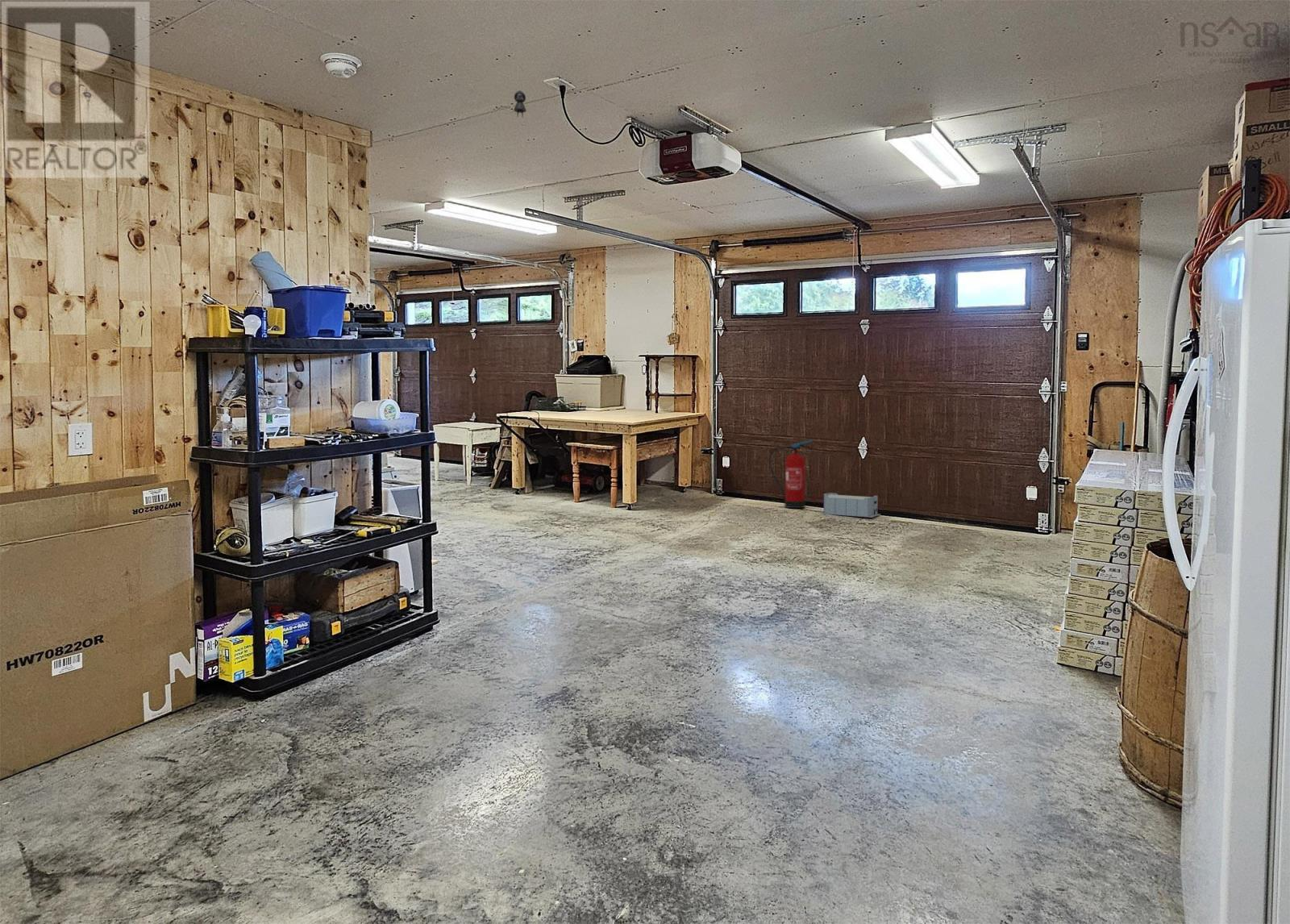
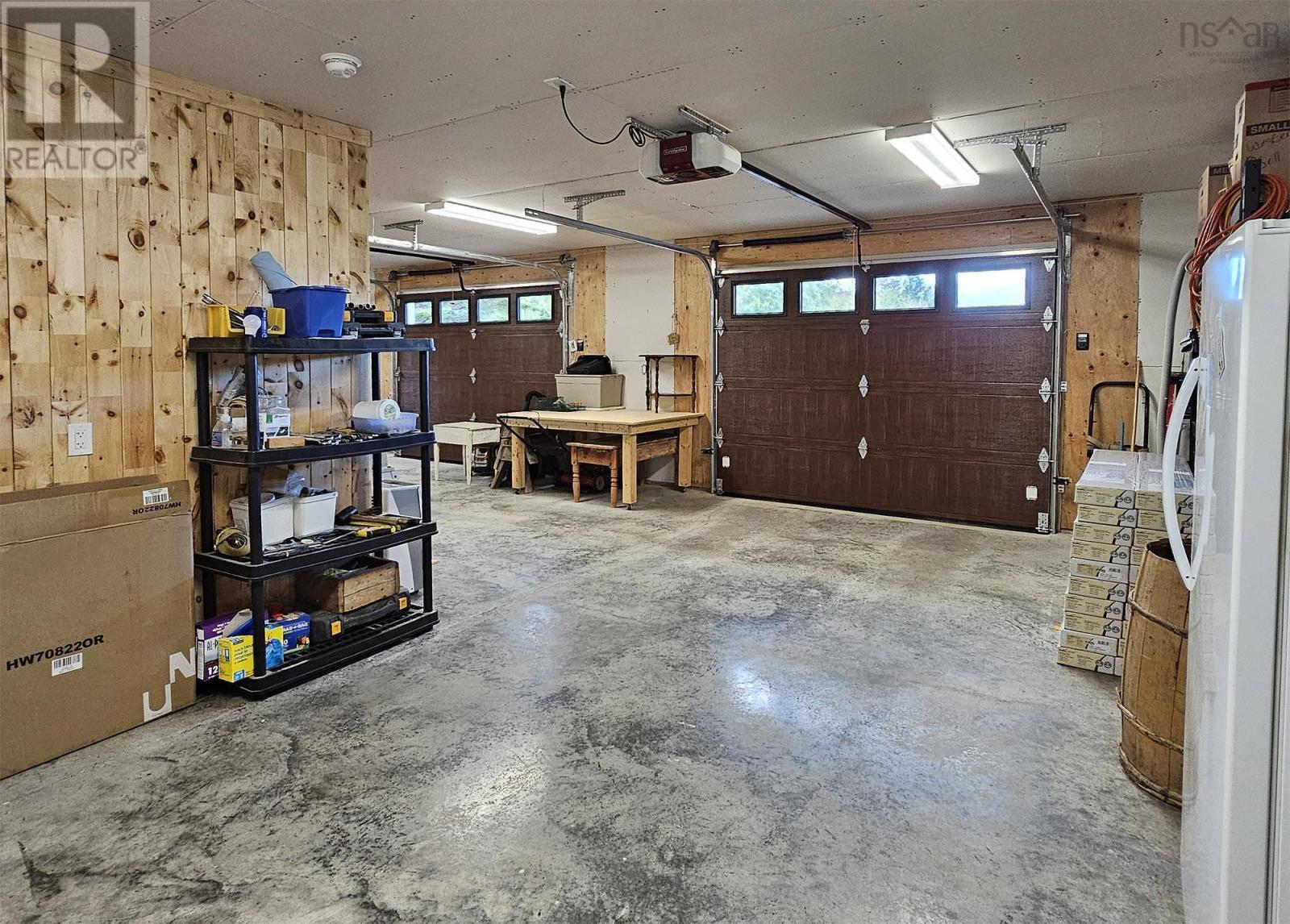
- toy figurine (519, 103)
- storage bin (846, 504)
- fire extinguisher (789, 472)
